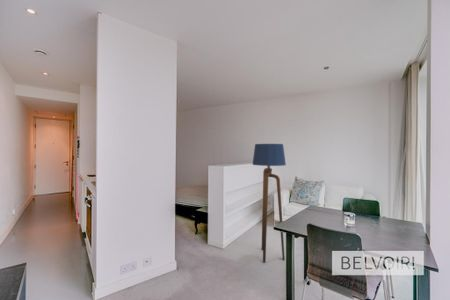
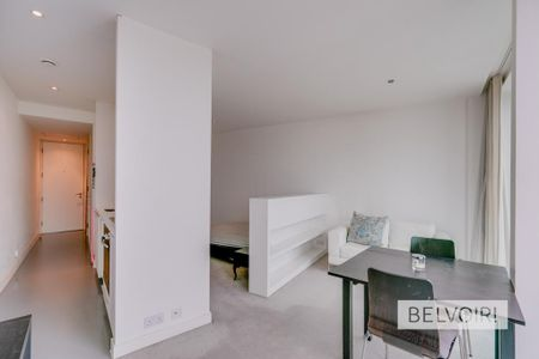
- floor lamp (267, 199)
